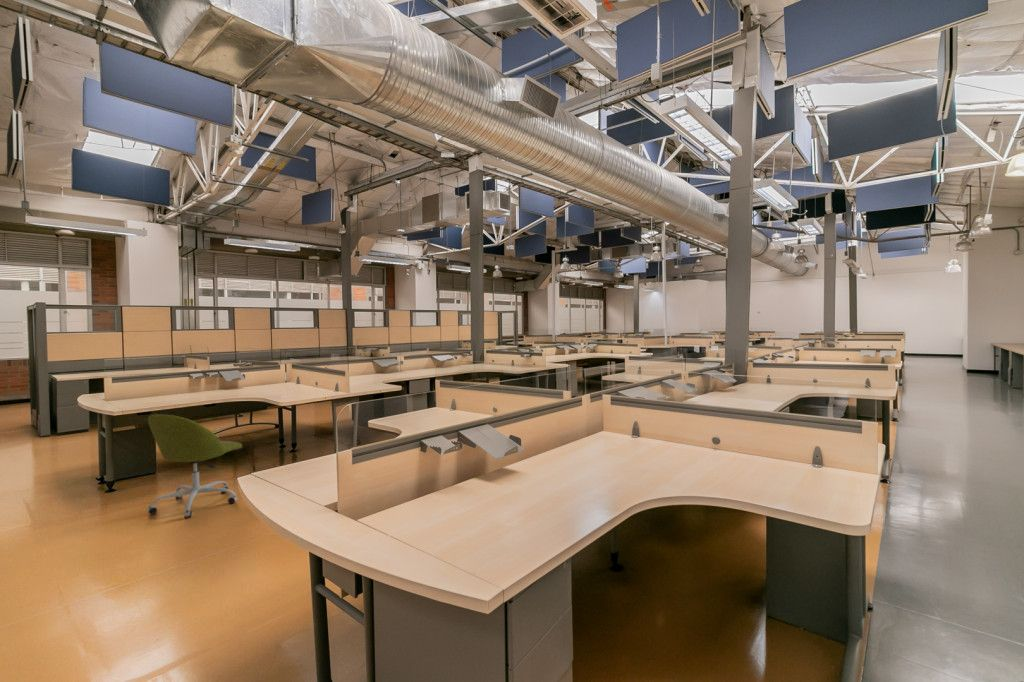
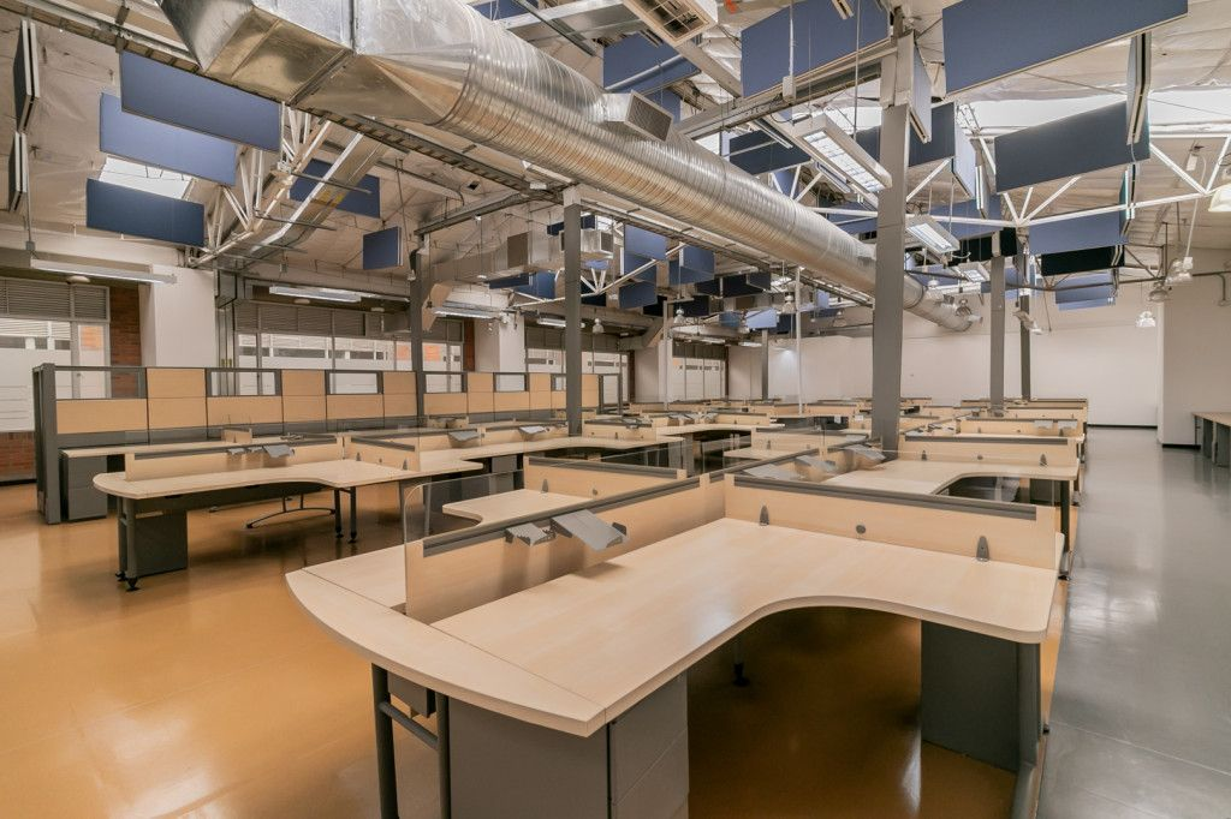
- office chair (196, 456)
